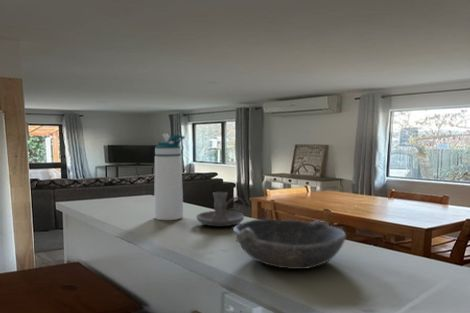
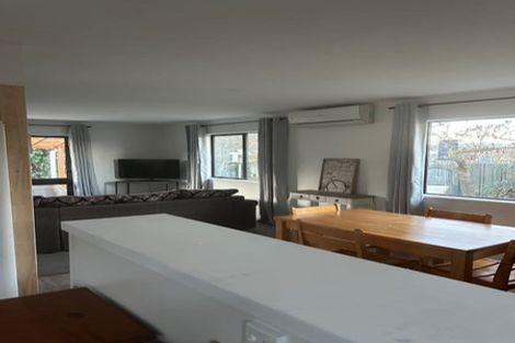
- water bottle (169, 175)
- candle holder (224, 207)
- bowl (286, 240)
